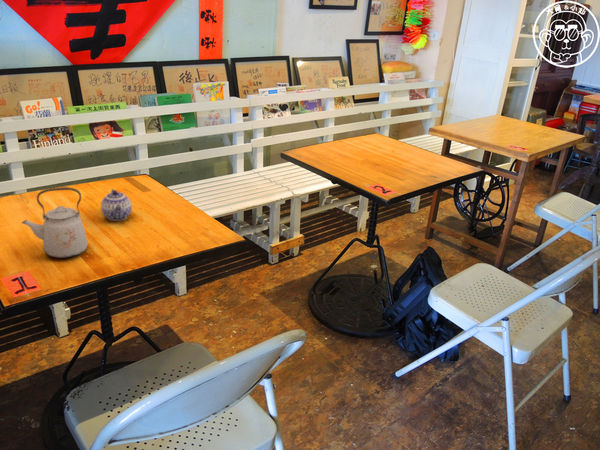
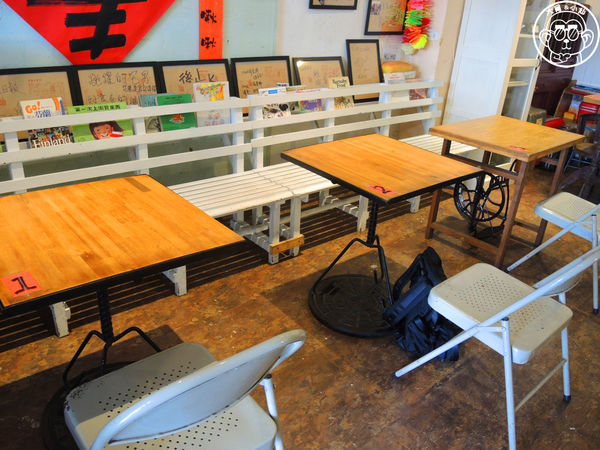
- kettle (53, 221)
- teapot (116, 204)
